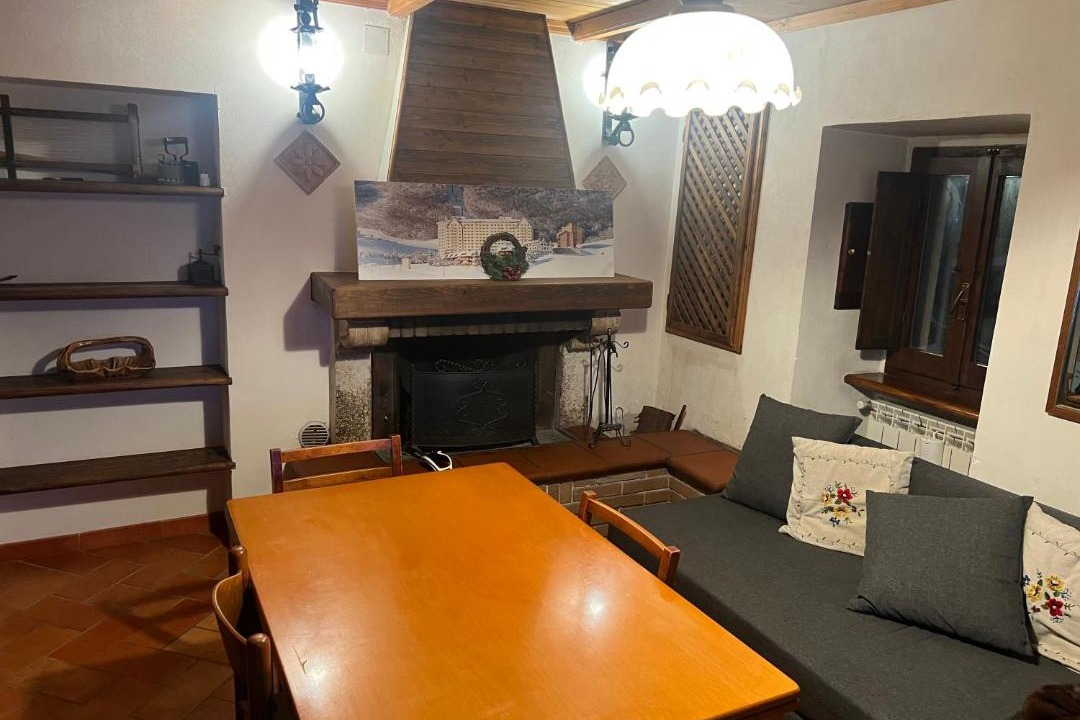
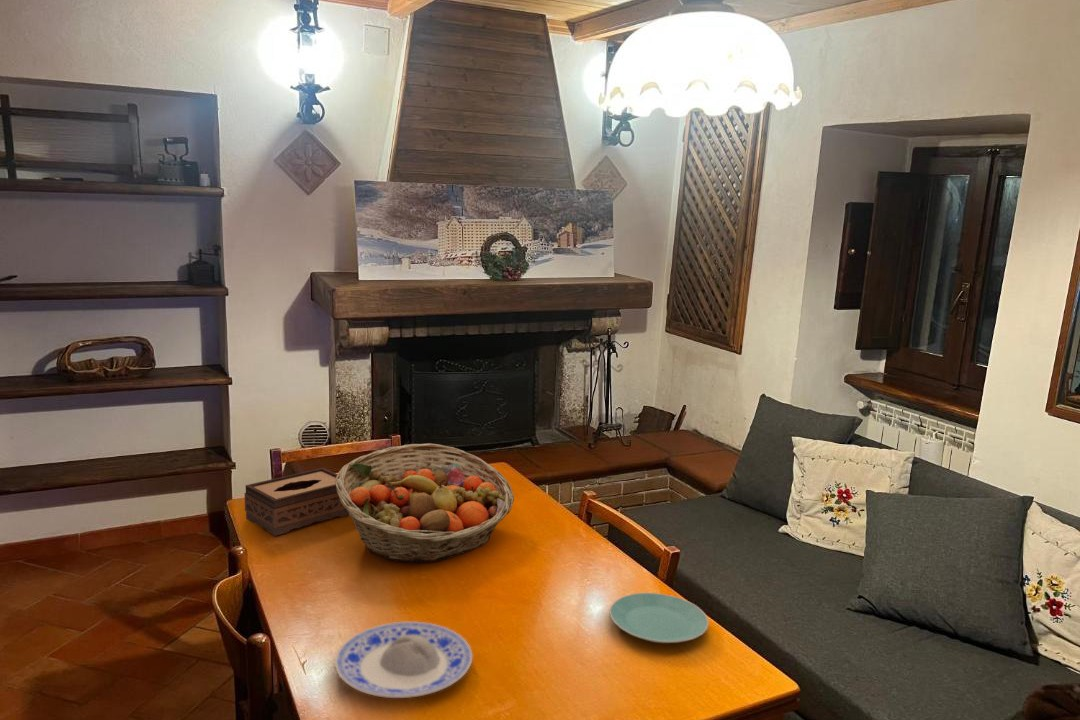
+ plate (658, 620)
+ fruit basket (426, 500)
+ tissue box (300, 499)
+ plate (404, 655)
